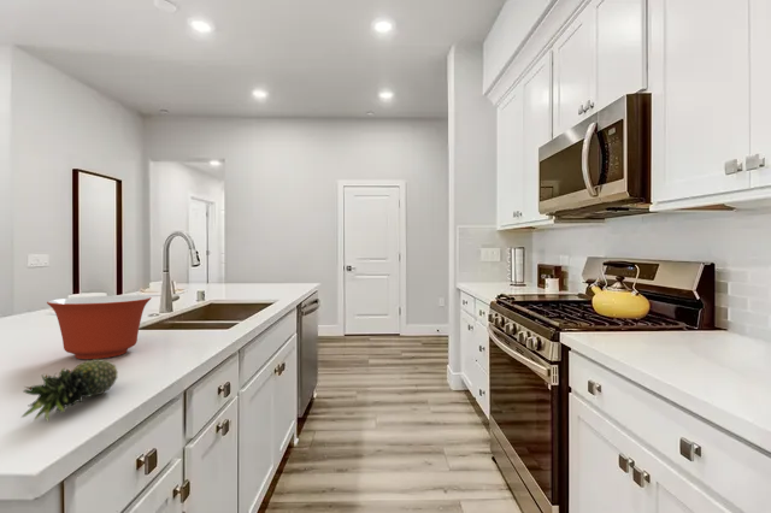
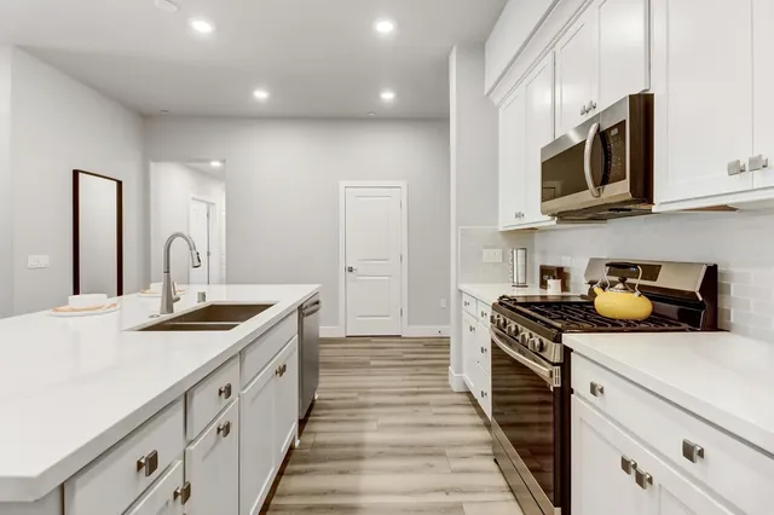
- mixing bowl (101, 326)
- fruit (73, 383)
